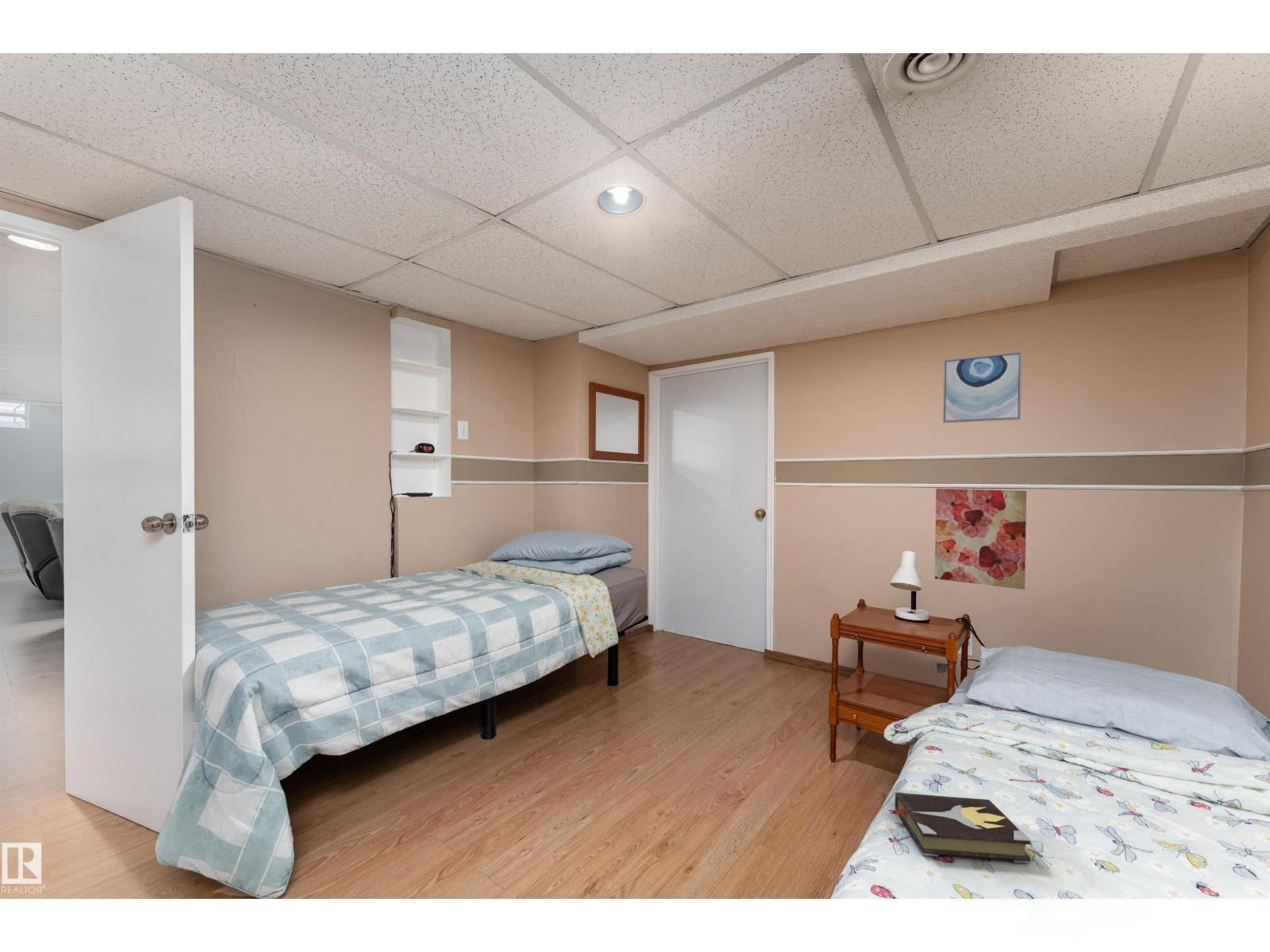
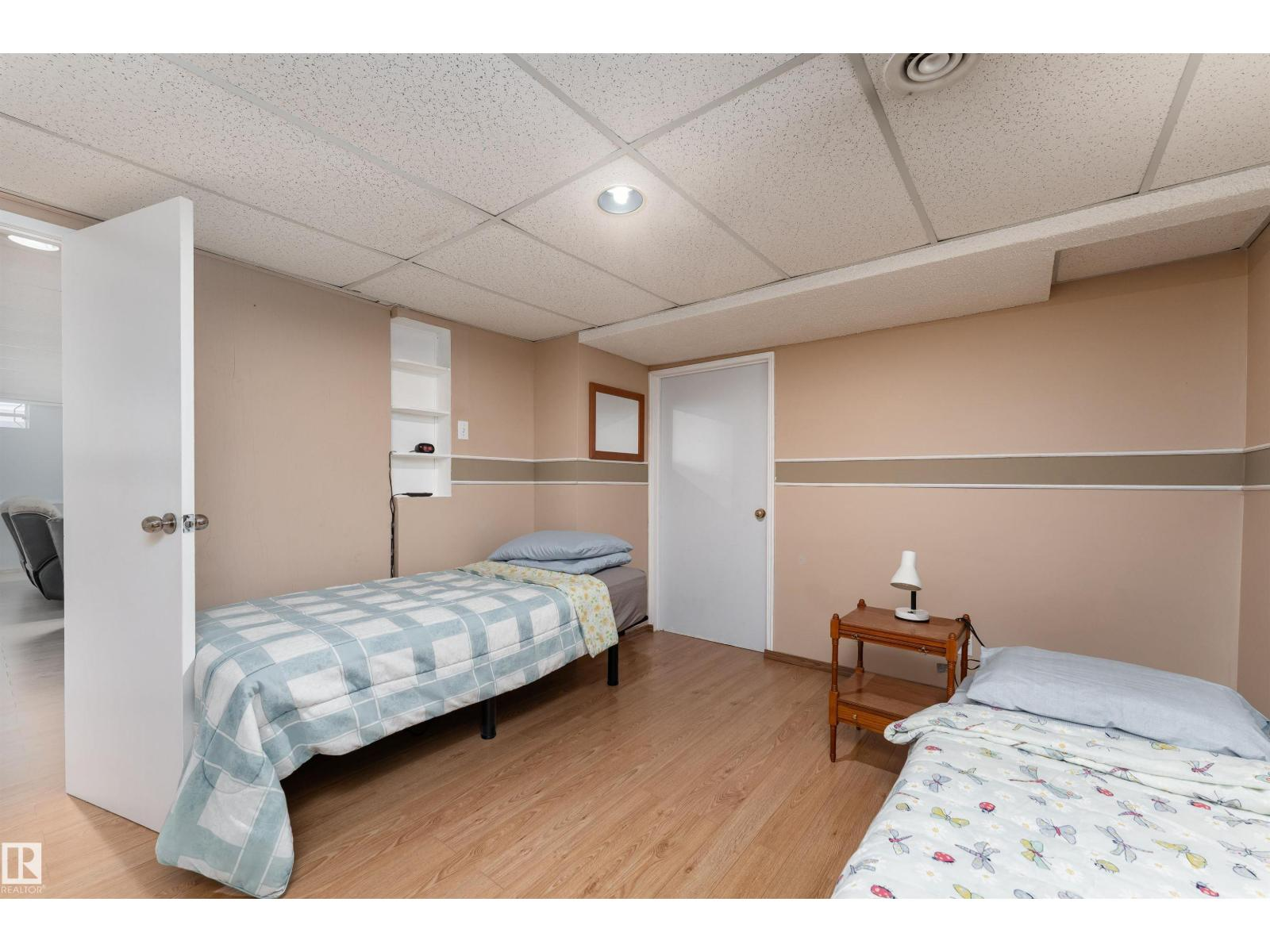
- hardback book (957, 823)
- wall art (980, 389)
- wall art (978, 536)
